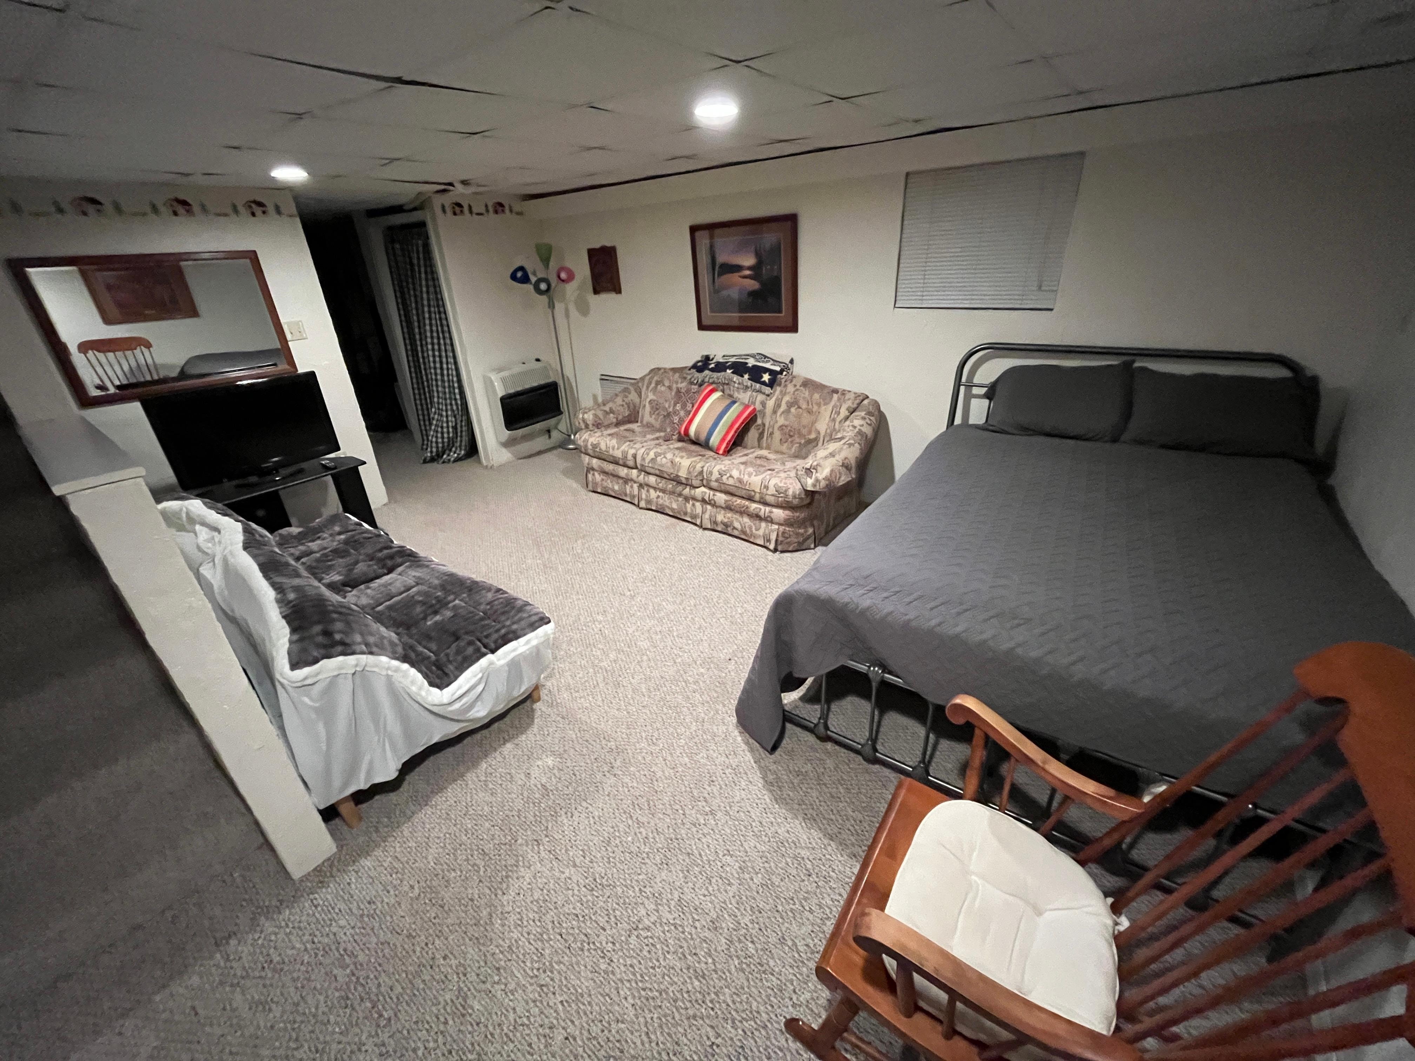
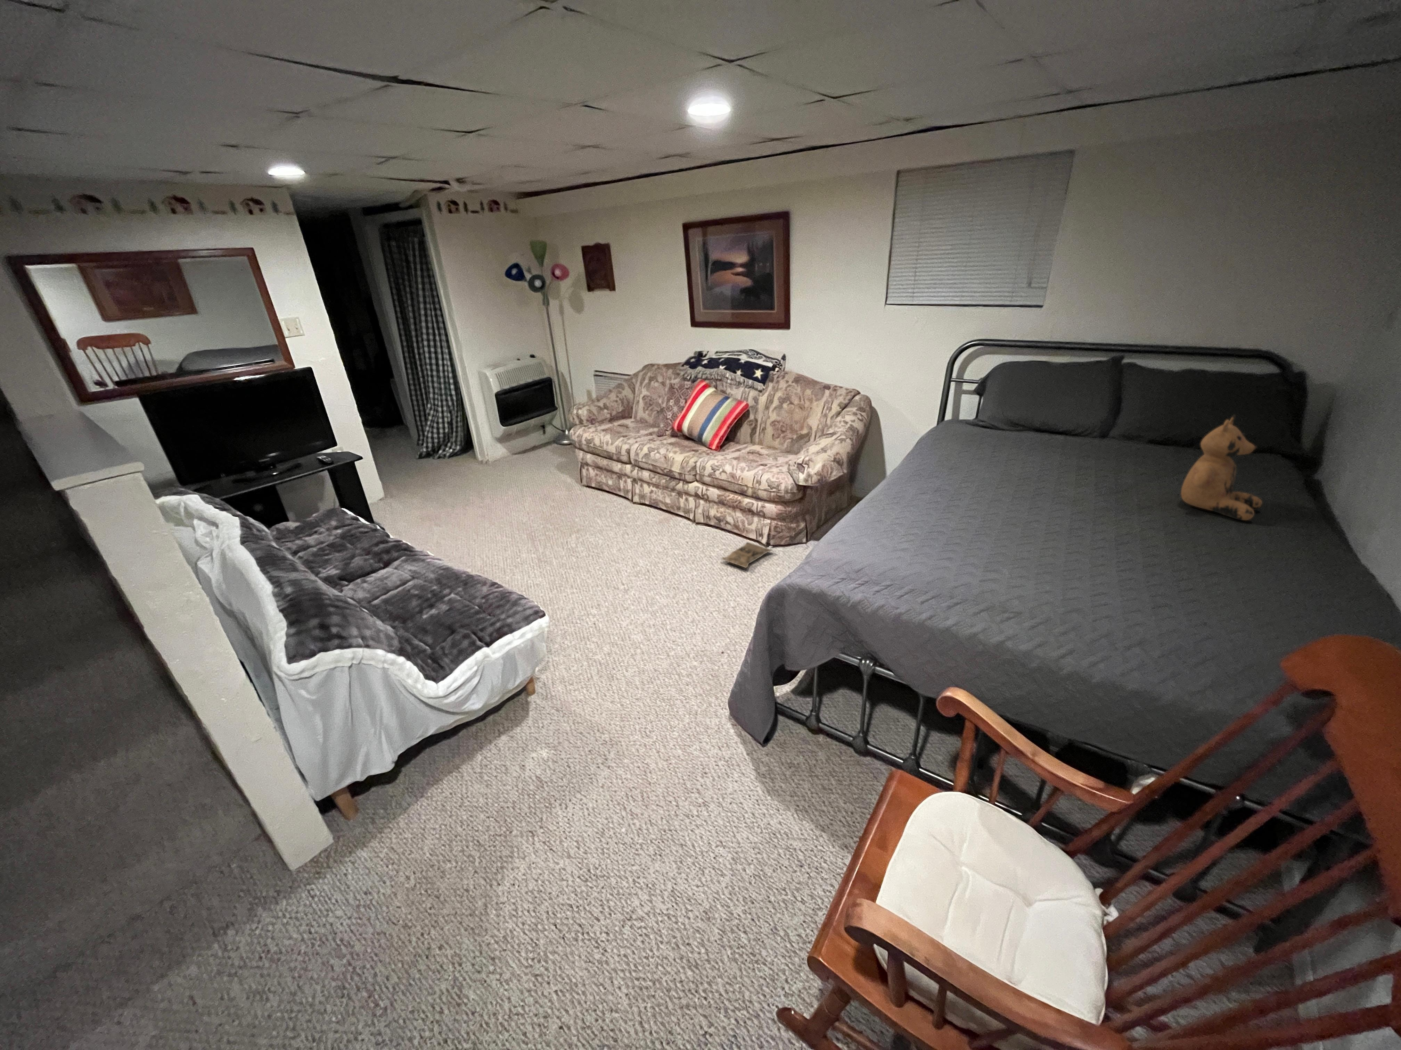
+ teddy bear (1231, 465)
+ bag (747, 554)
